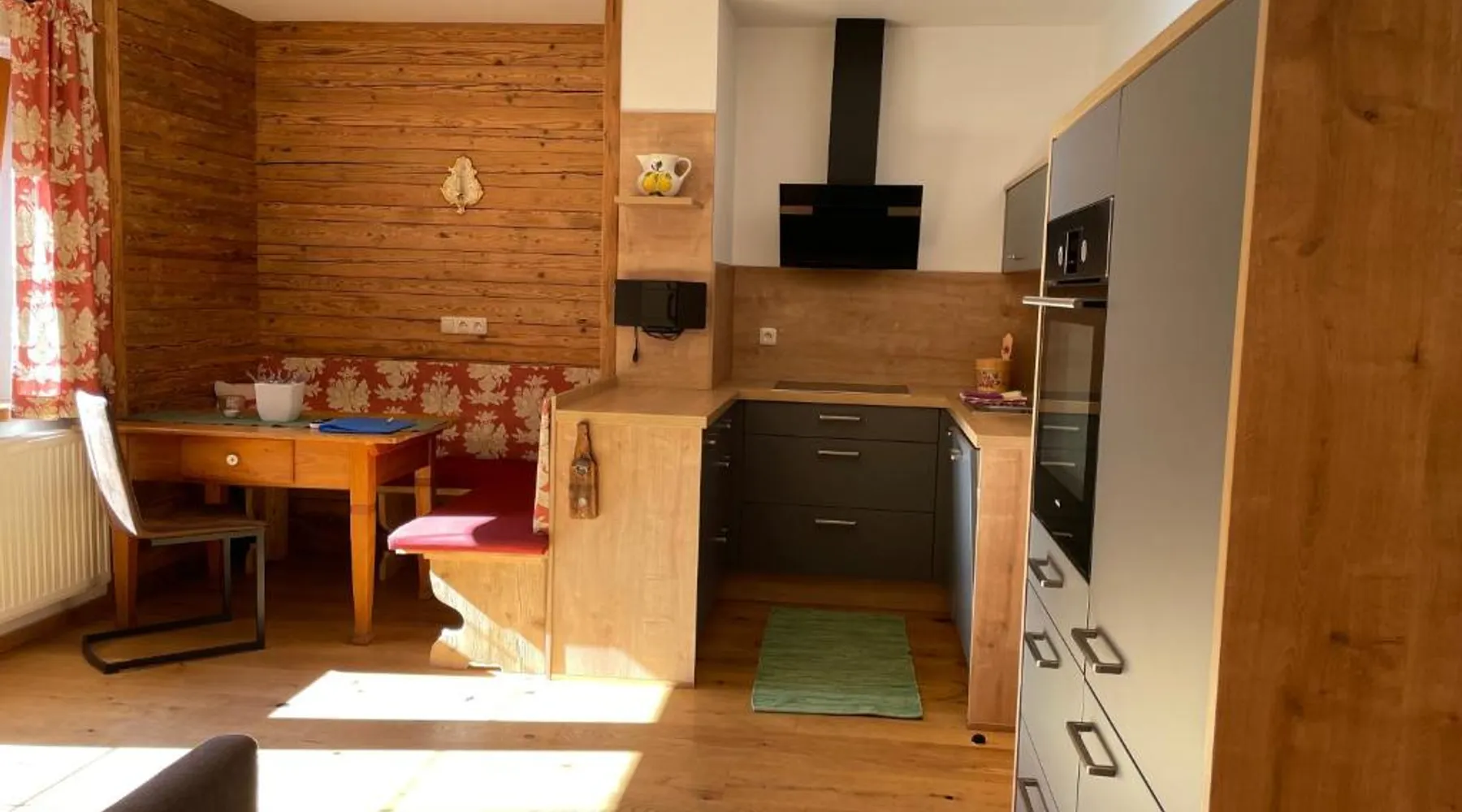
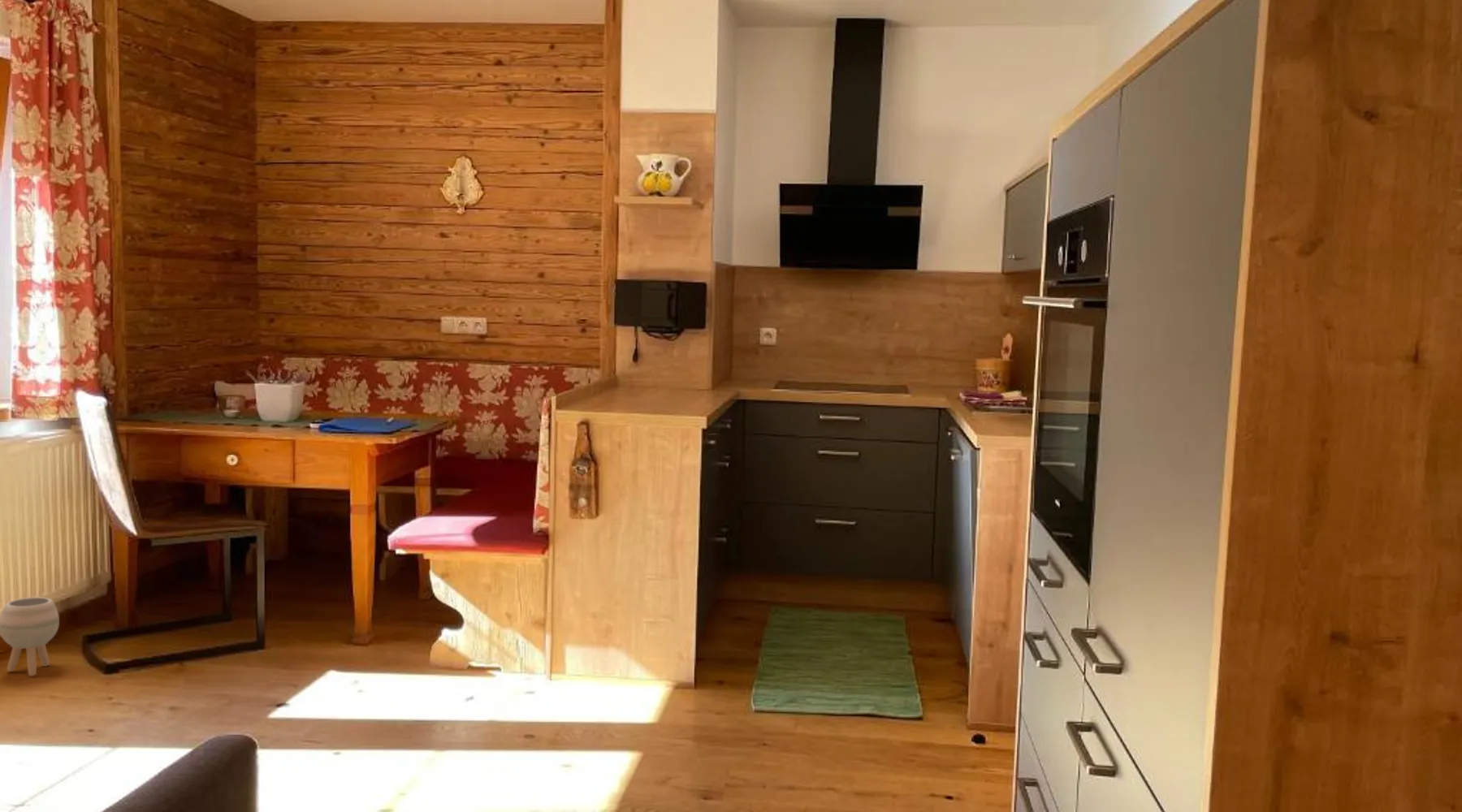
+ planter (29, 636)
